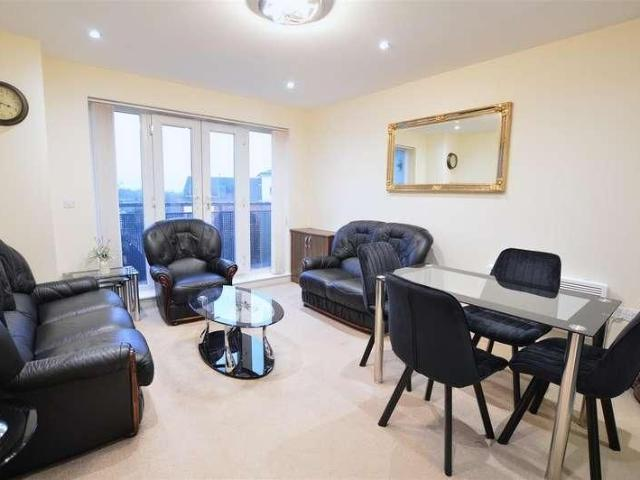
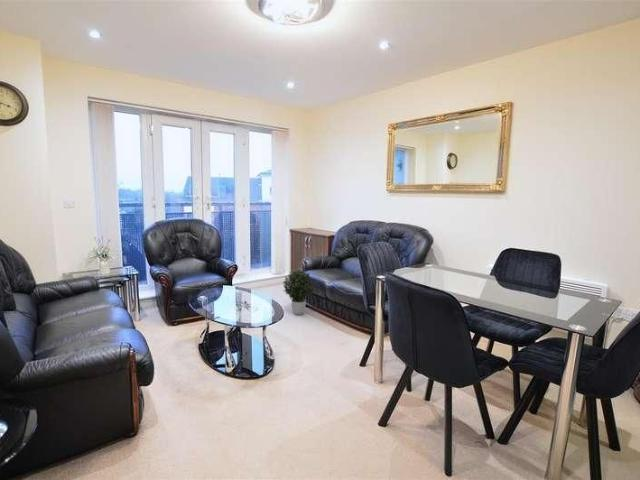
+ potted plant (298, 292)
